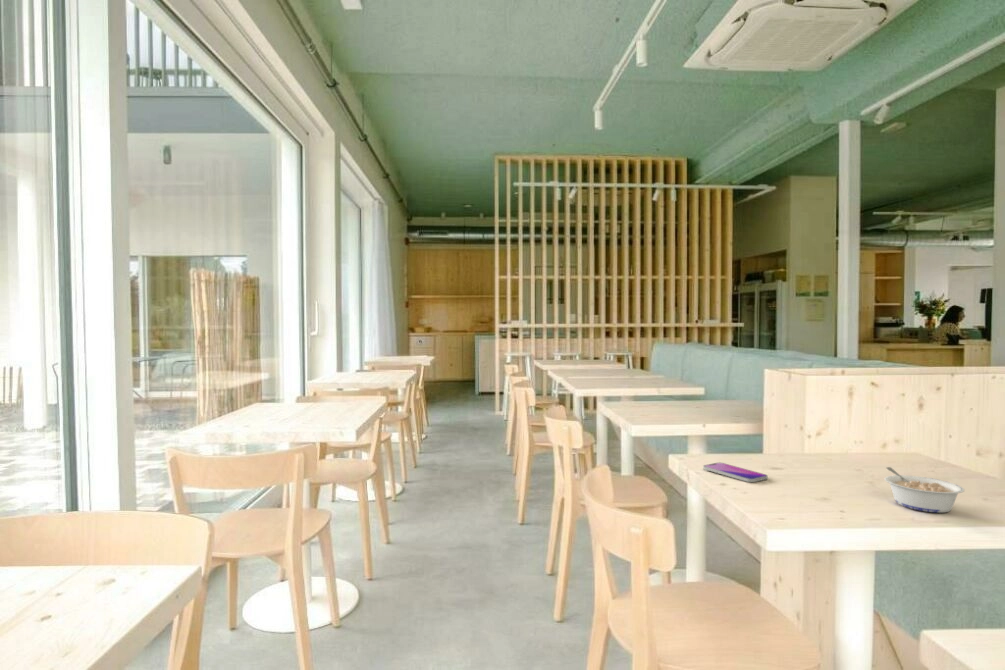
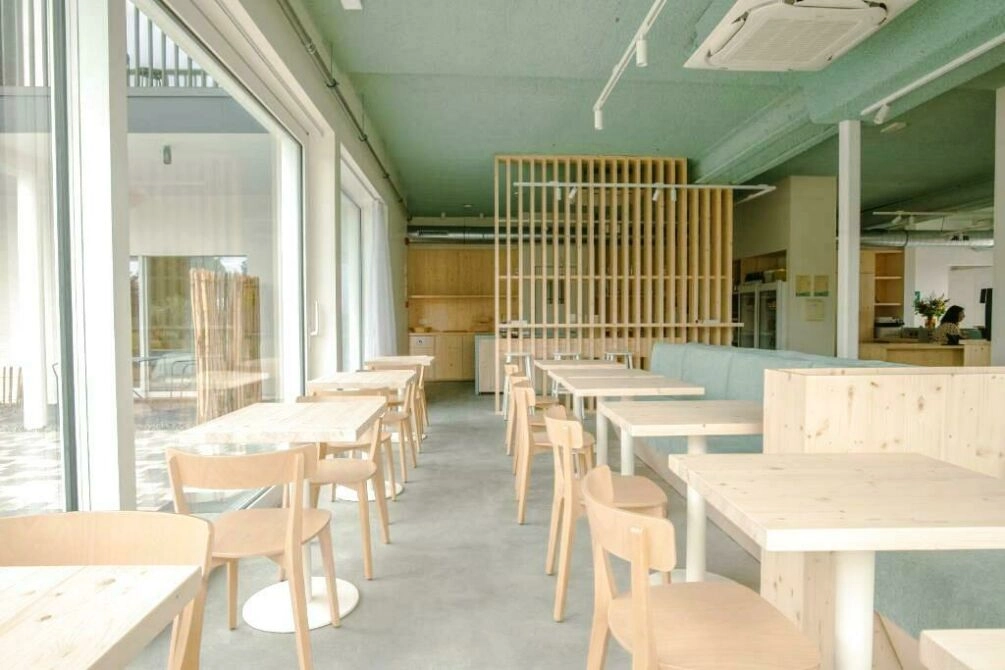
- smartphone (734, 471)
- legume (919, 491)
